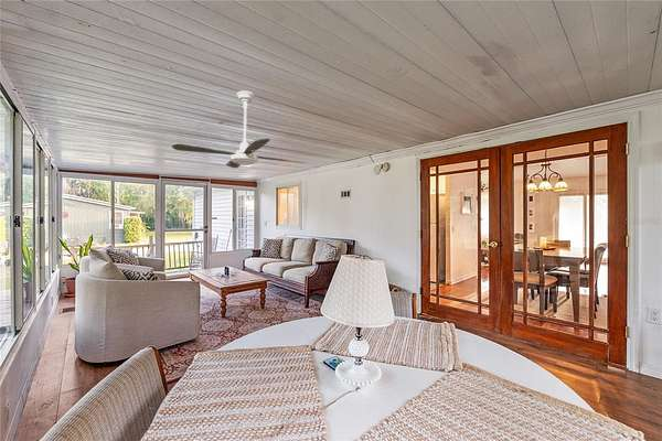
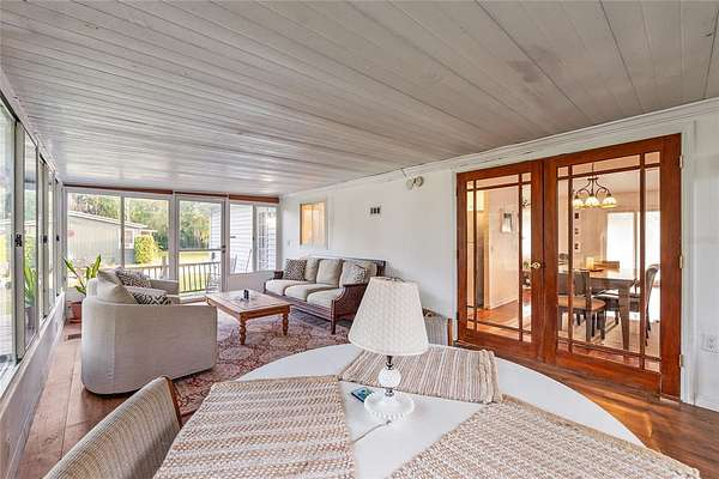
- ceiling fan (244, 128)
